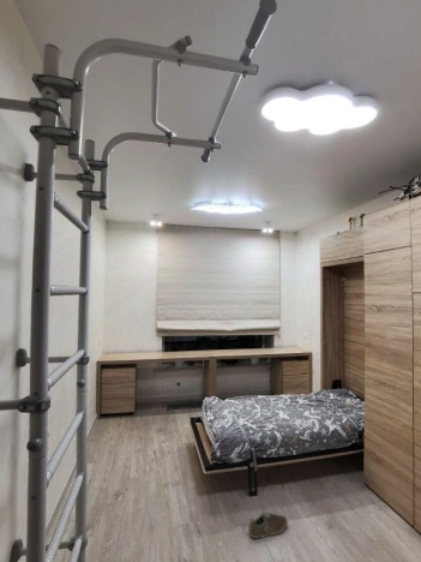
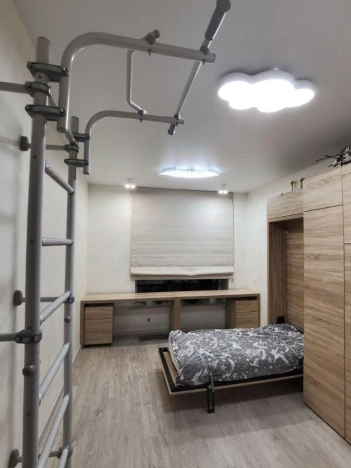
- sneaker (269, 521)
